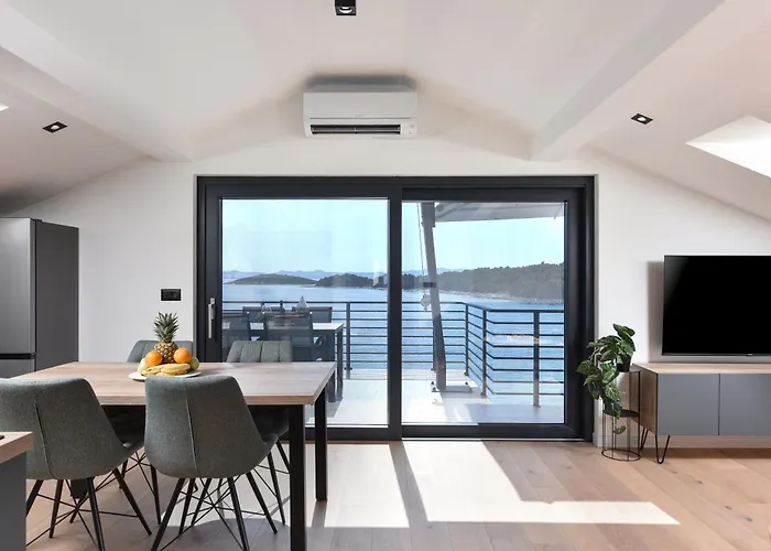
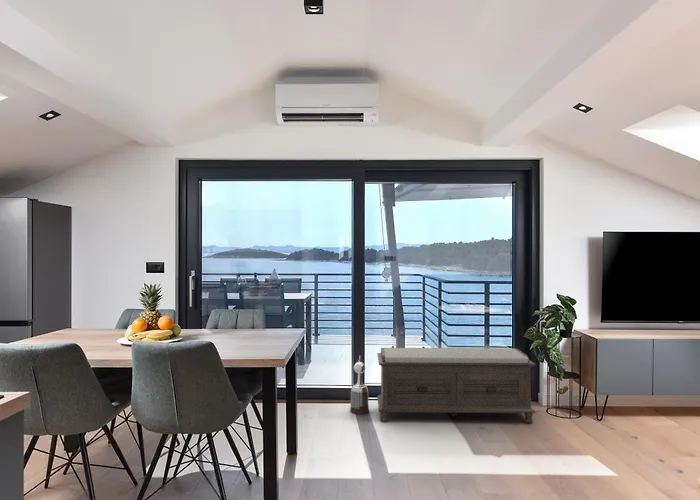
+ bench (452, 383)
+ trophy (359, 383)
